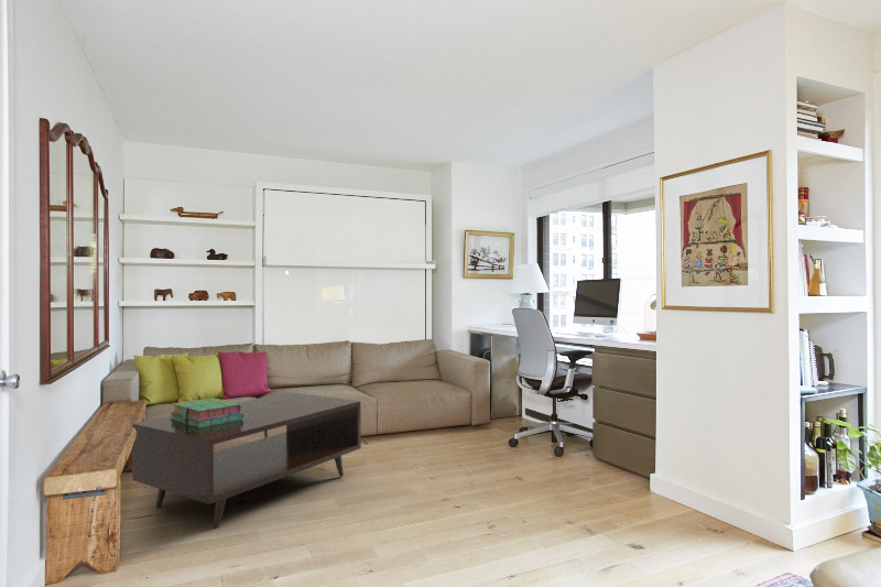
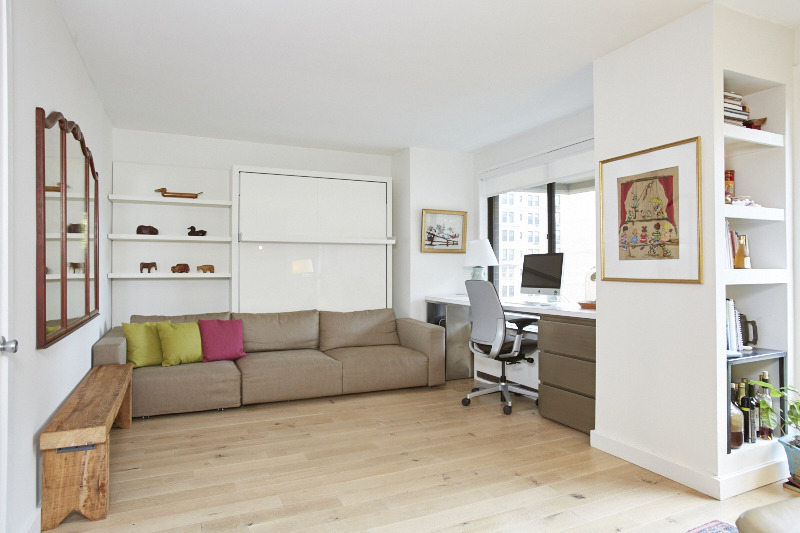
- coffee table (257, 450)
- stack of books (206, 411)
